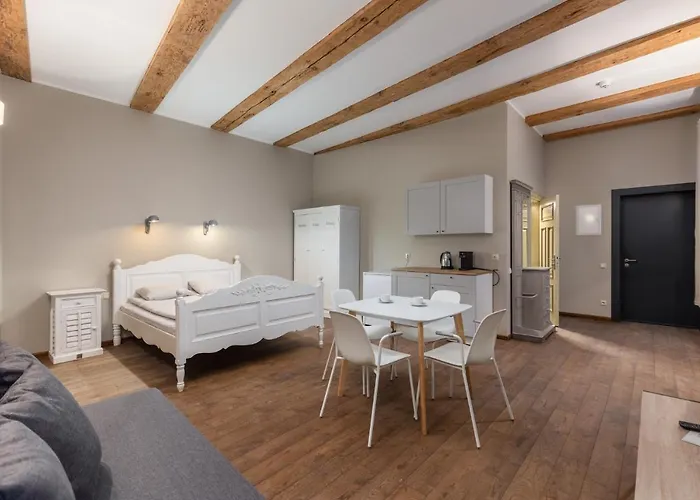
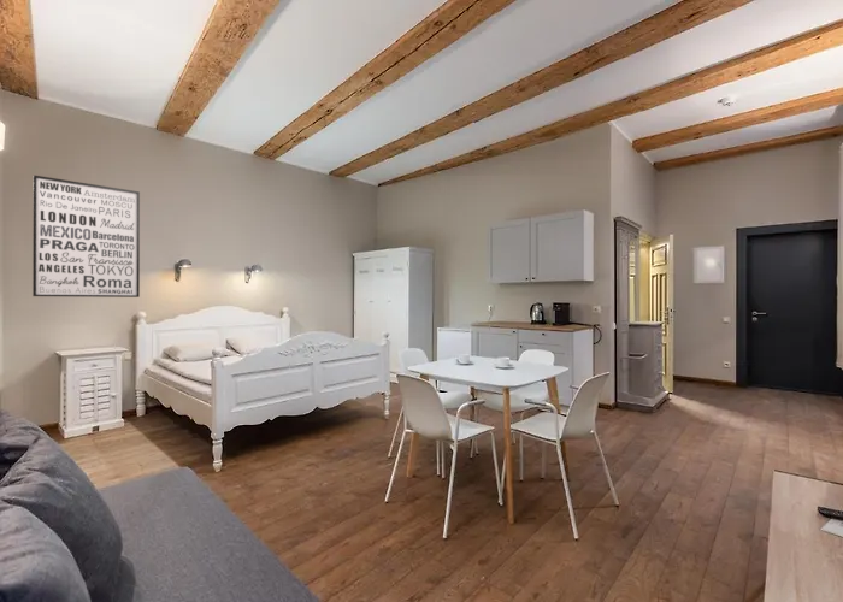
+ wall art (89, 240)
